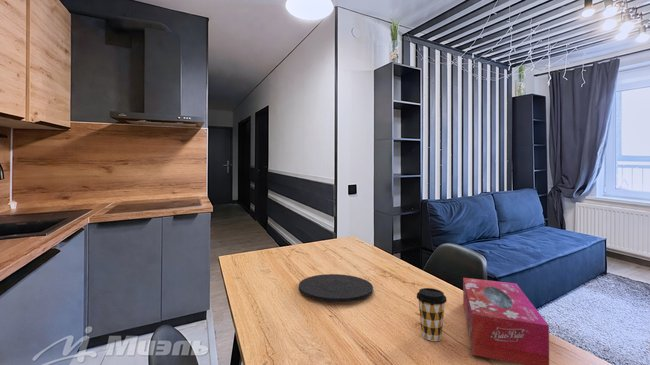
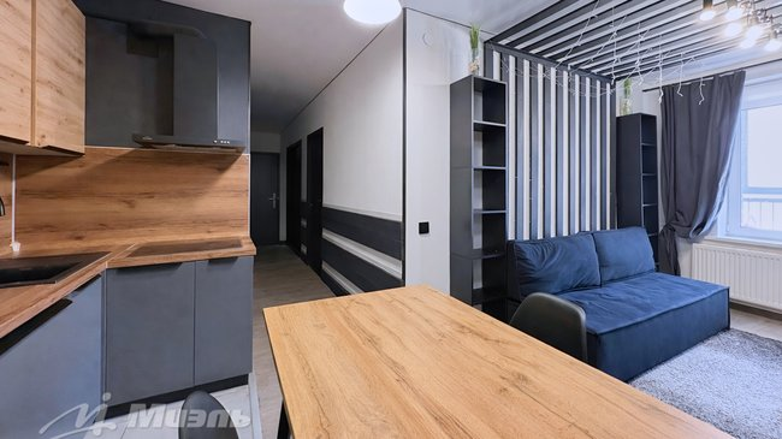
- coffee cup (431, 314)
- plate (335, 284)
- tissue box (497, 314)
